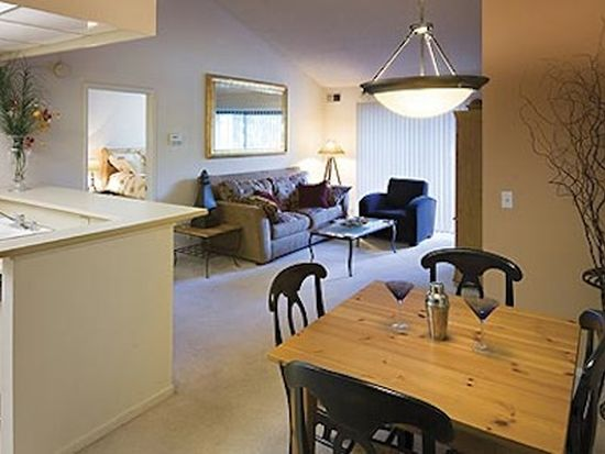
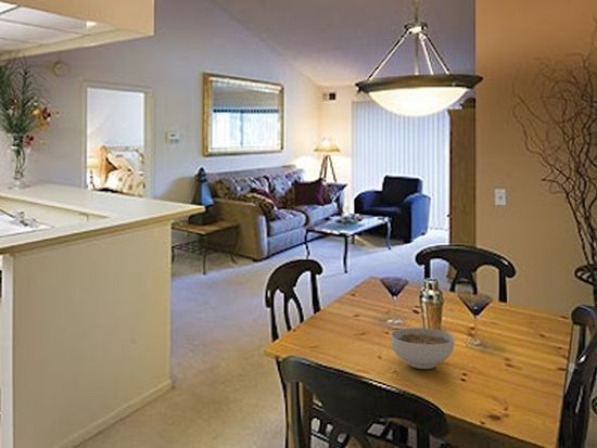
+ bowl (421, 349)
